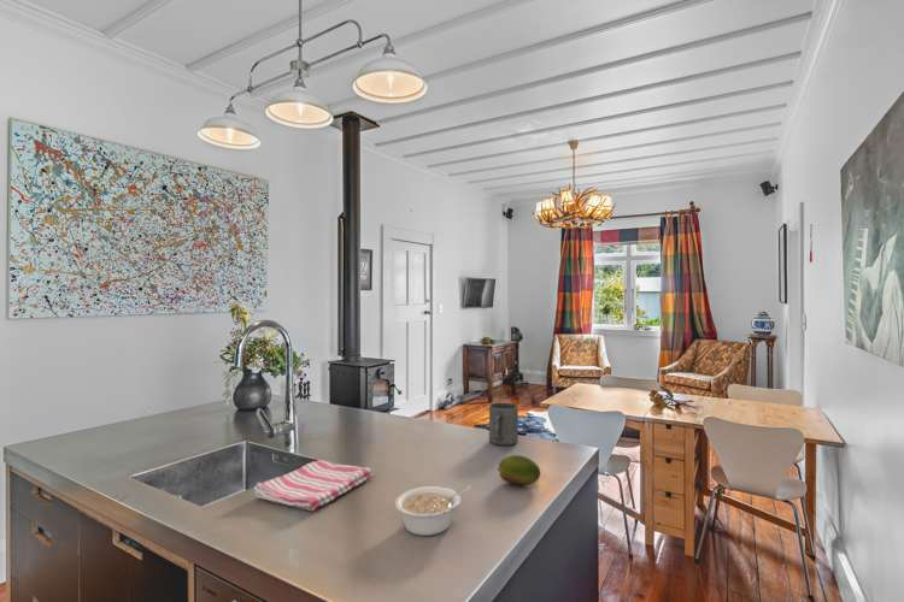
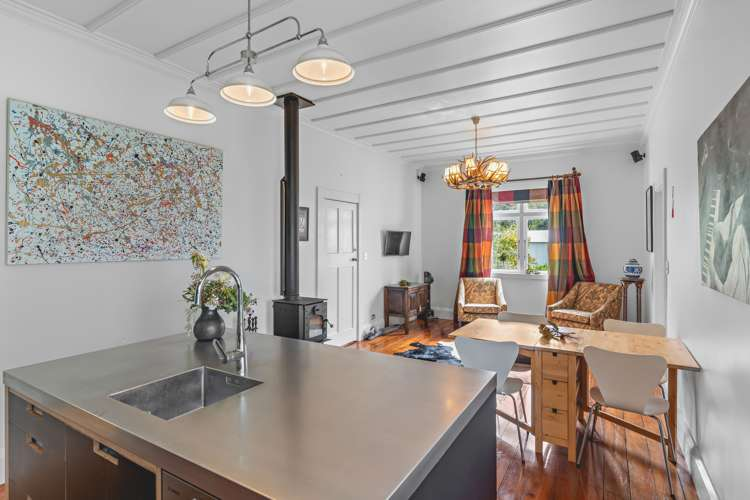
- dish towel (317, 479)
- mug (501, 424)
- fruit (518, 470)
- legume (429, 508)
